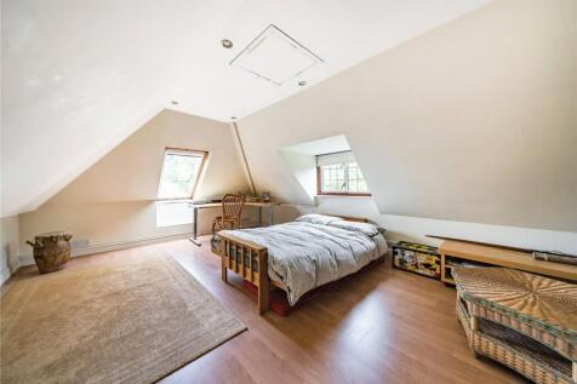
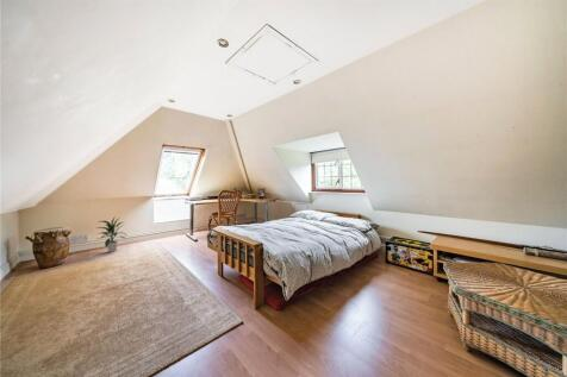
+ indoor plant (111, 233)
